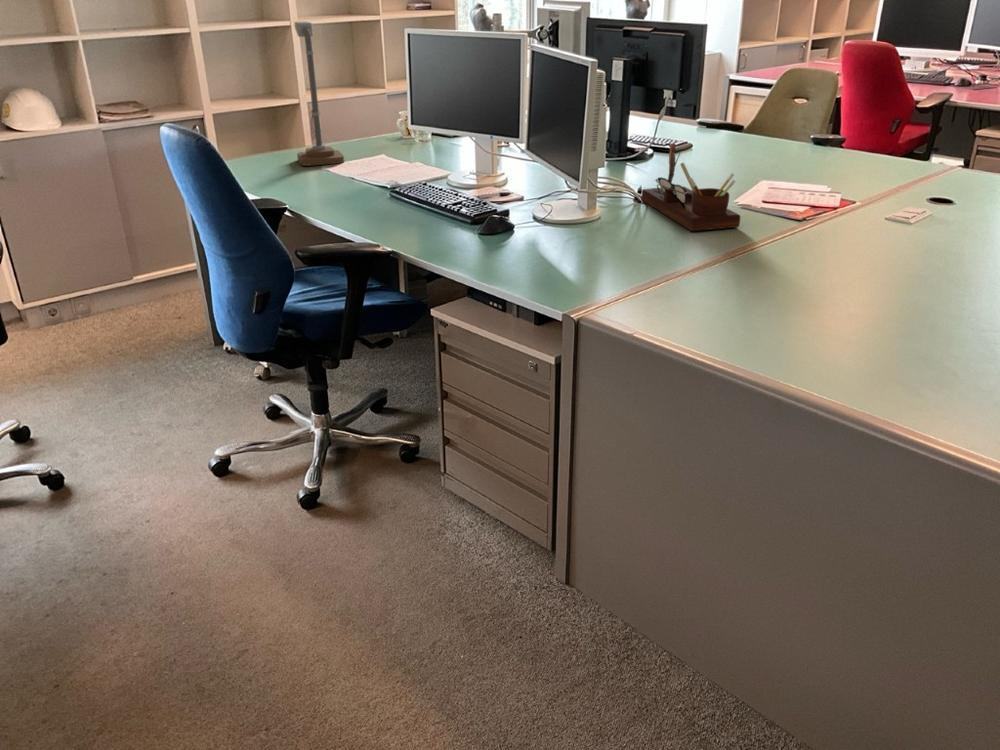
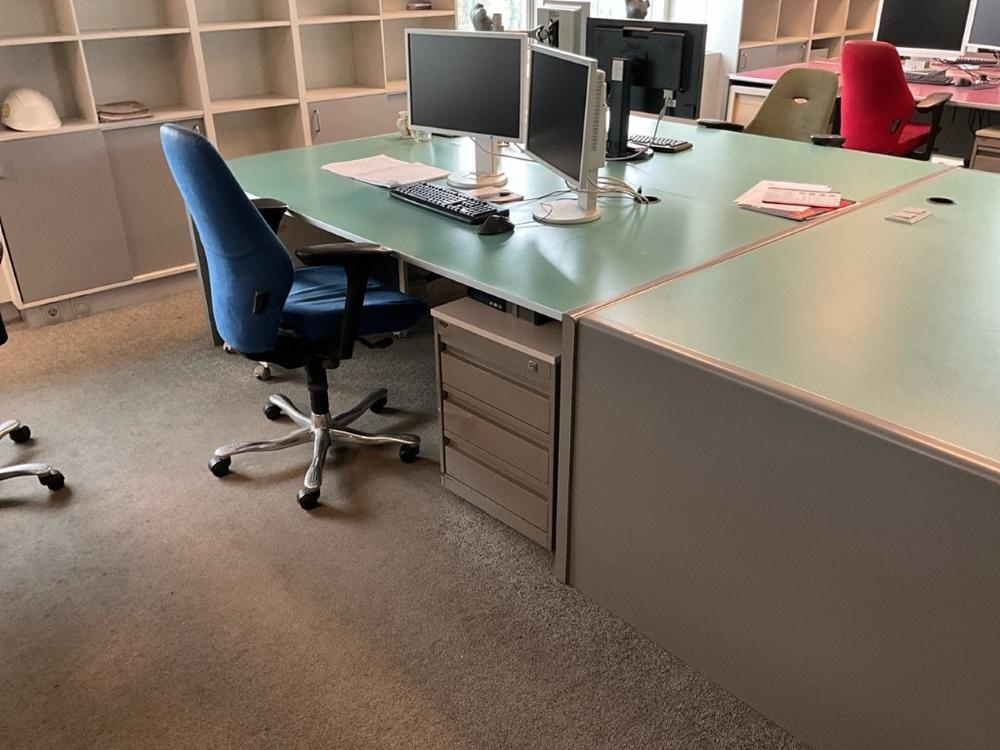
- desk lamp (312, 93)
- desk organizer (691, 184)
